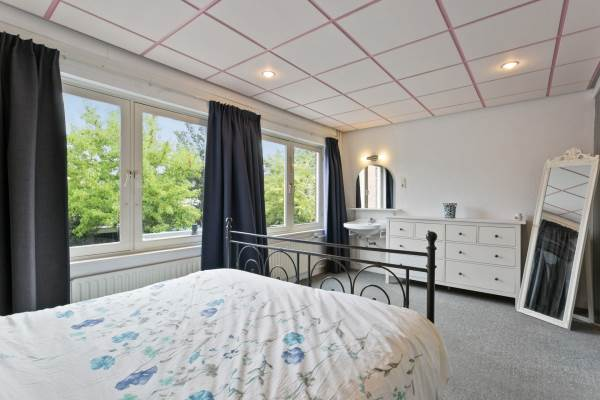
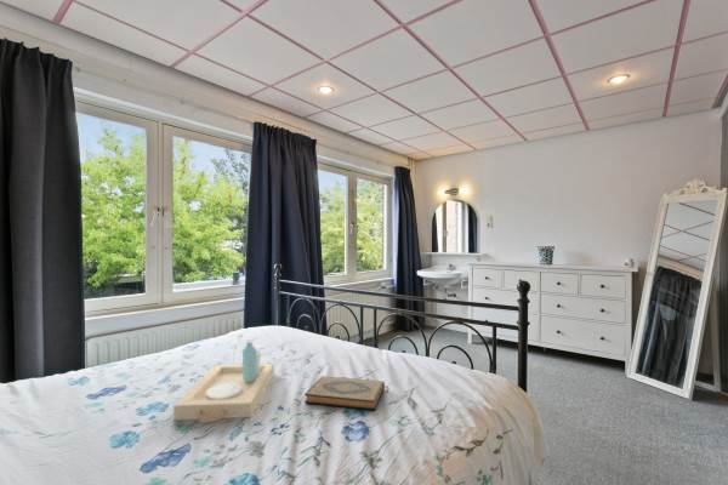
+ serving tray (231, 371)
+ hardback book (346, 390)
